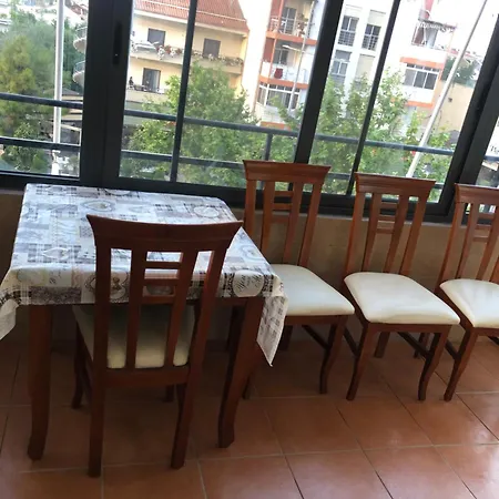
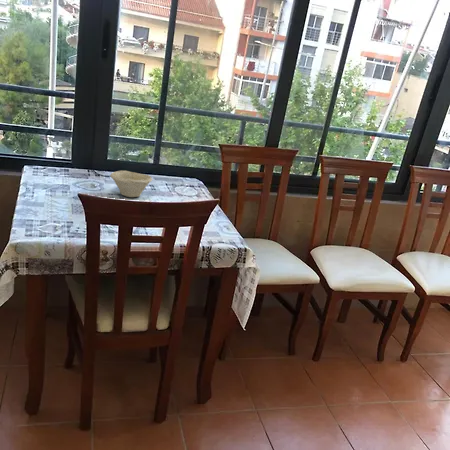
+ bowl (130, 184)
